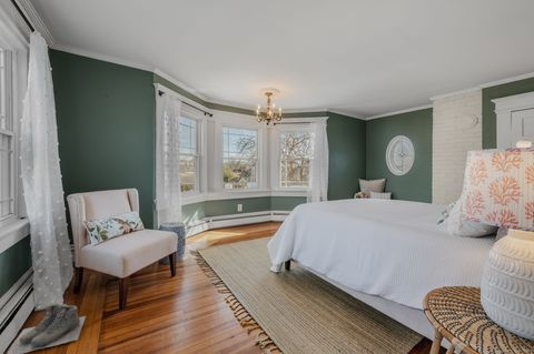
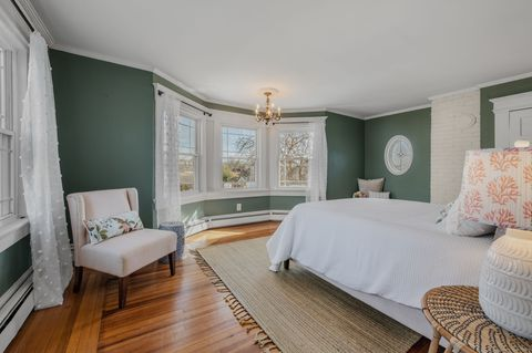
- boots (49, 321)
